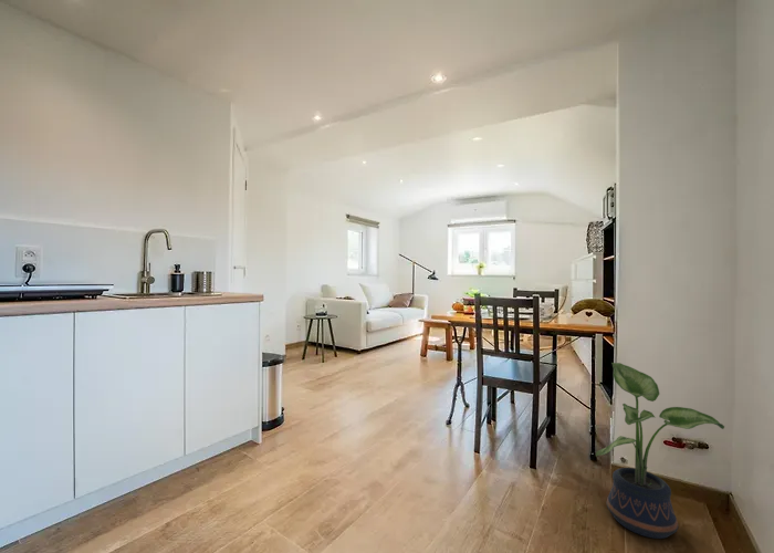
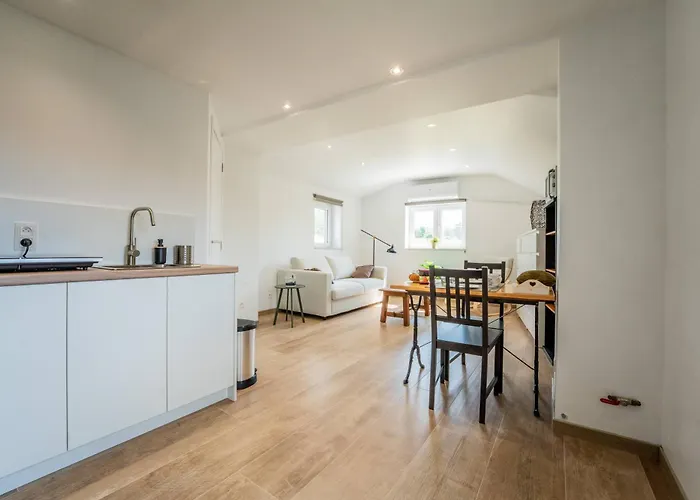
- potted plant (649, 448)
